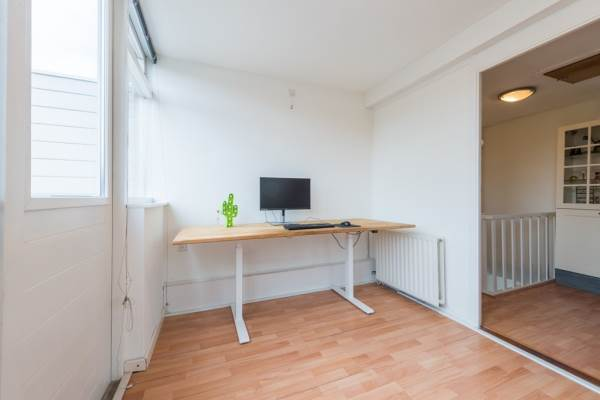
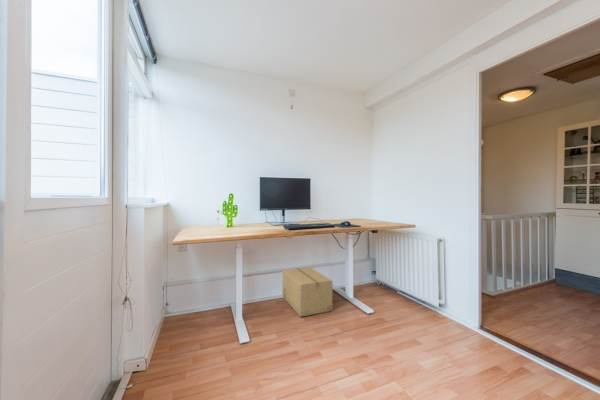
+ cardboard box (305, 289)
